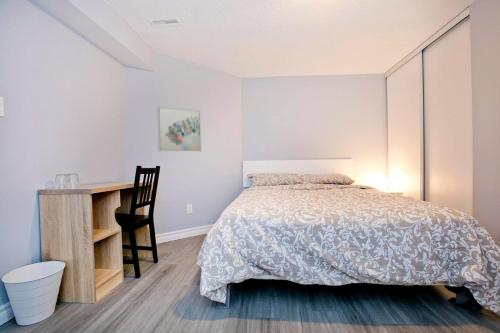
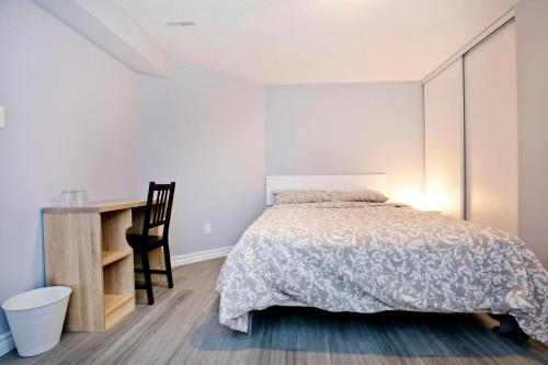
- wall art (180, 130)
